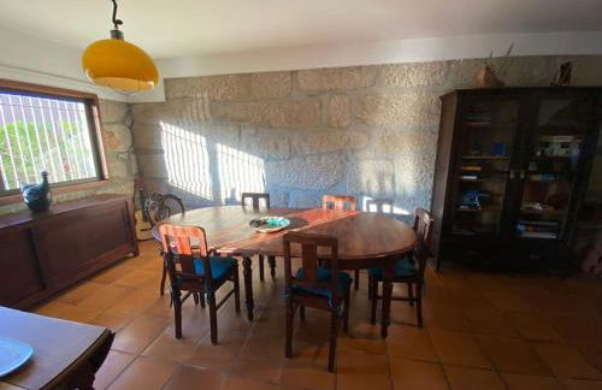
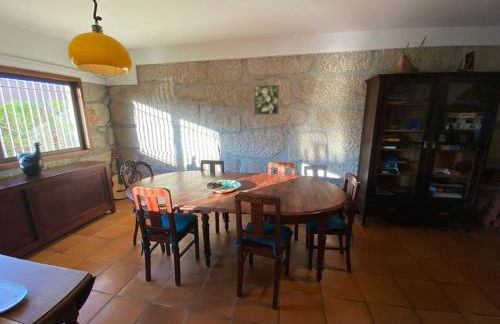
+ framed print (266, 100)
